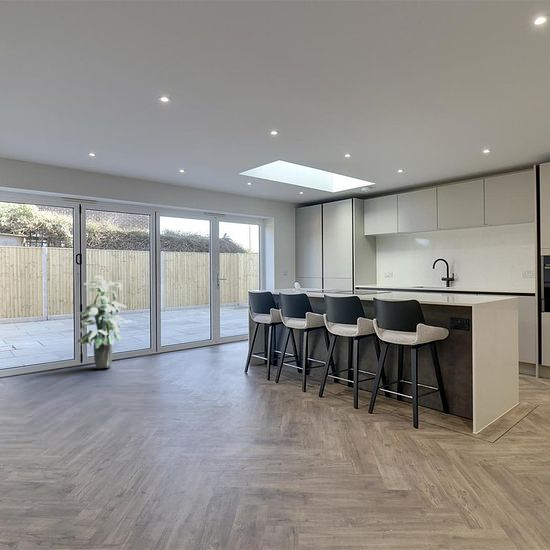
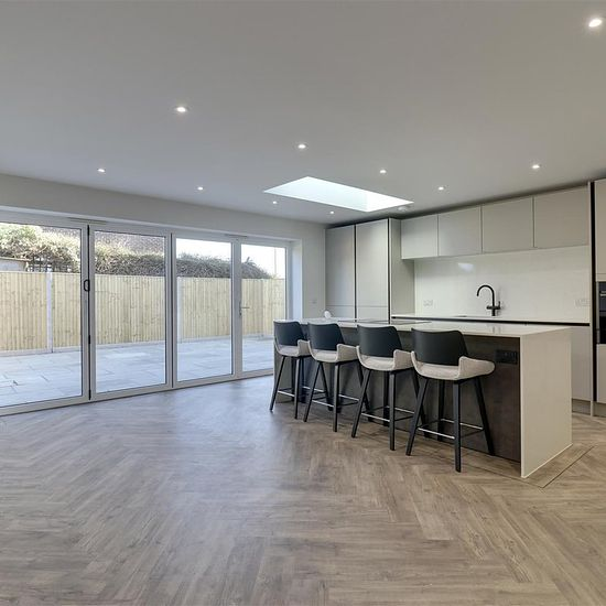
- indoor plant (100, 321)
